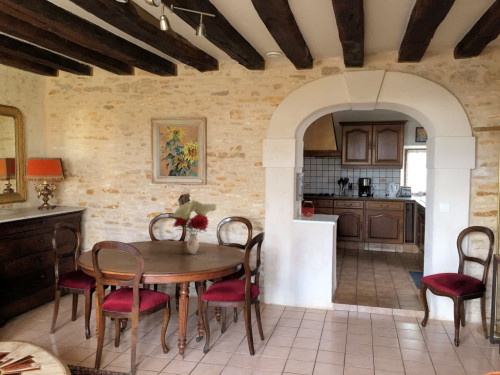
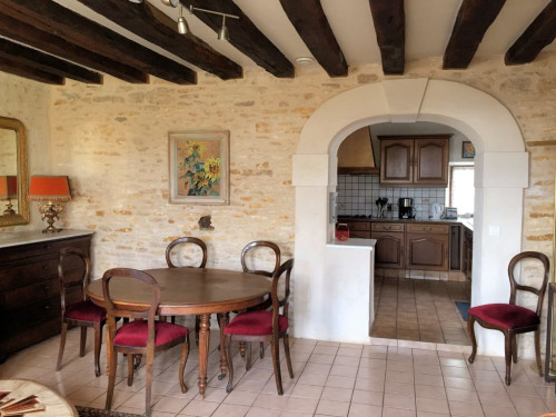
- flower bouquet (193, 227)
